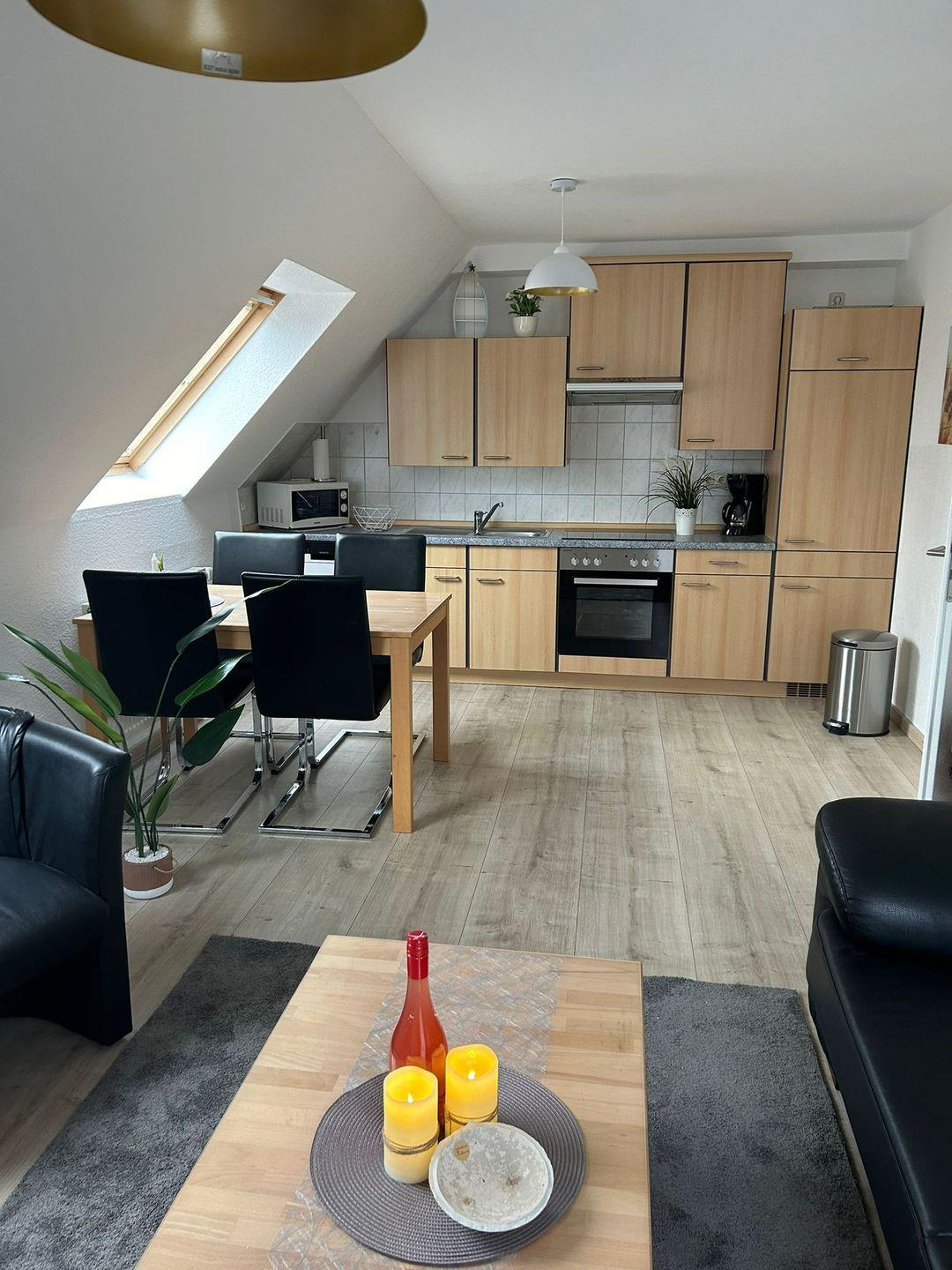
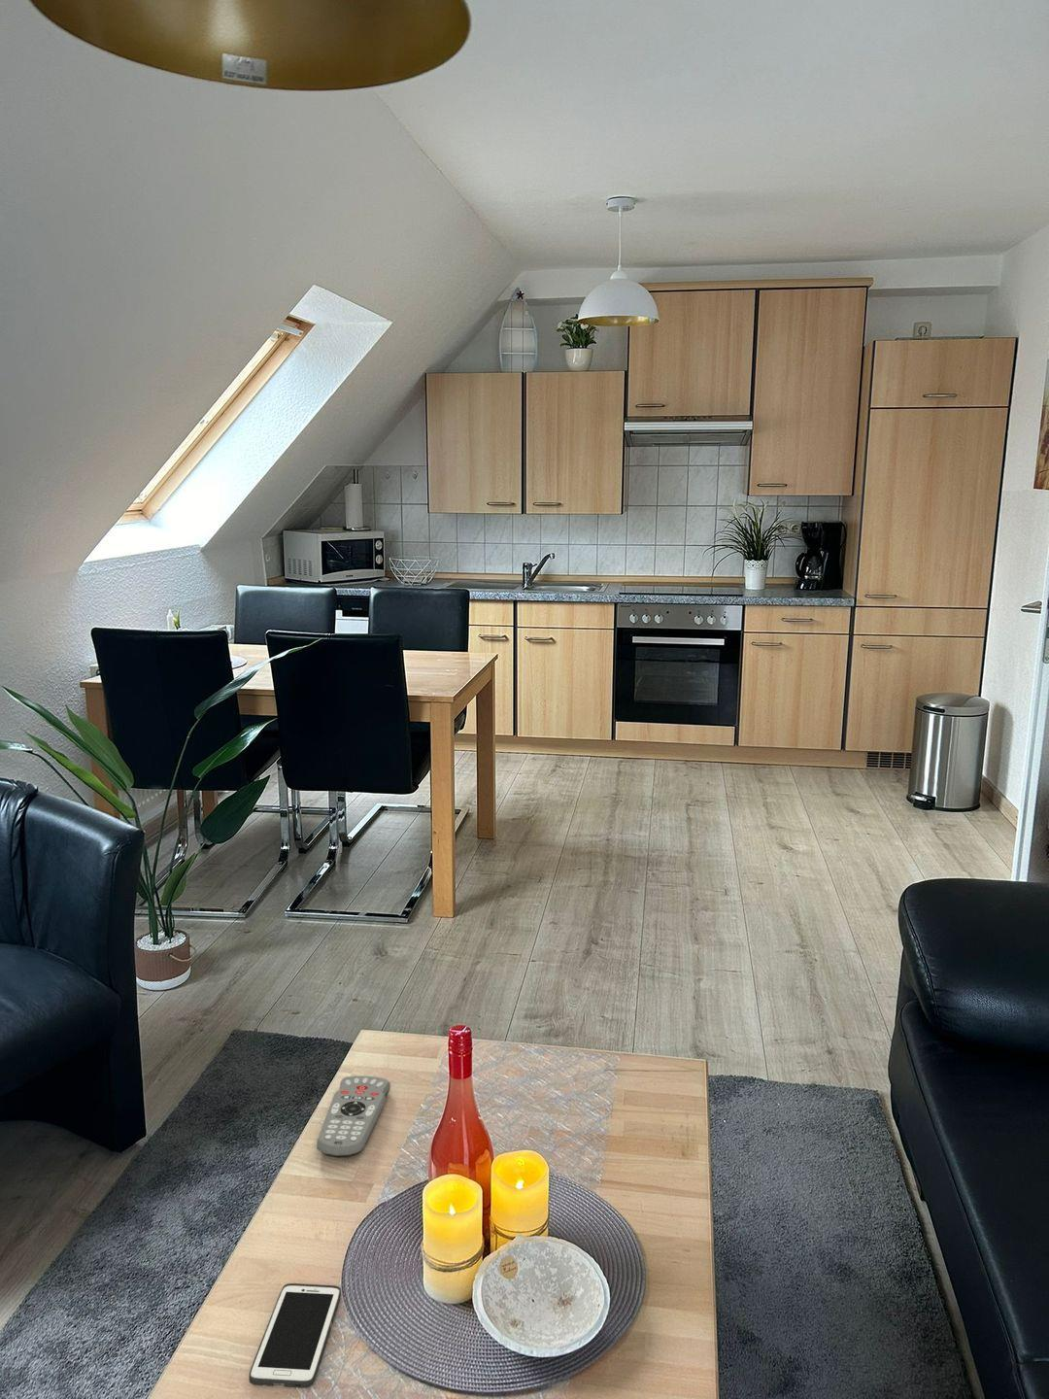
+ cell phone (298, 1333)
+ remote control (353, 1115)
